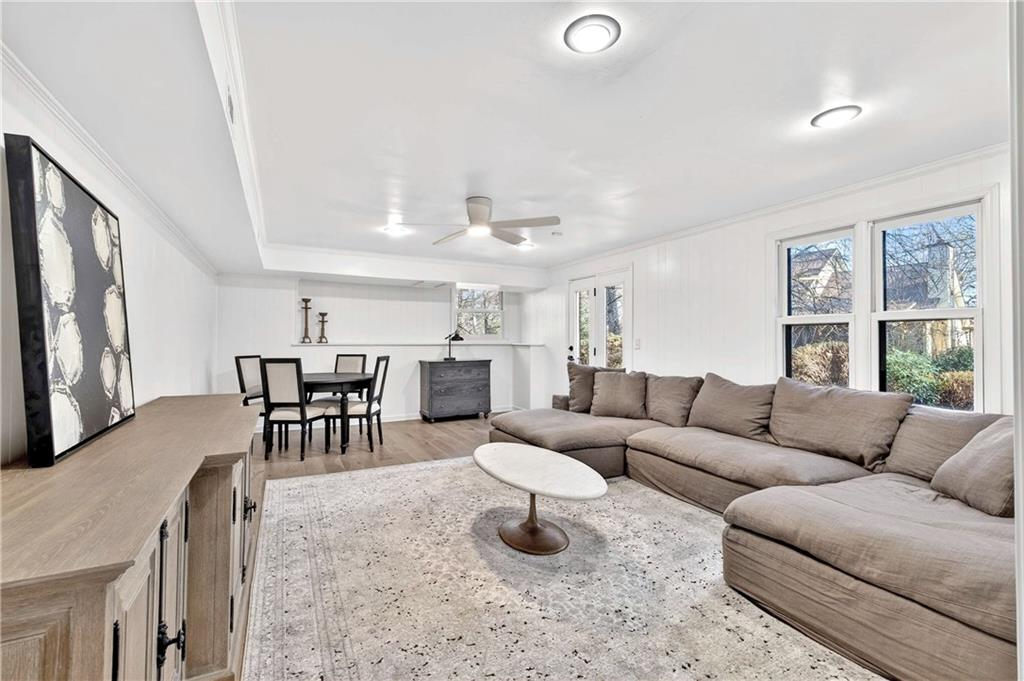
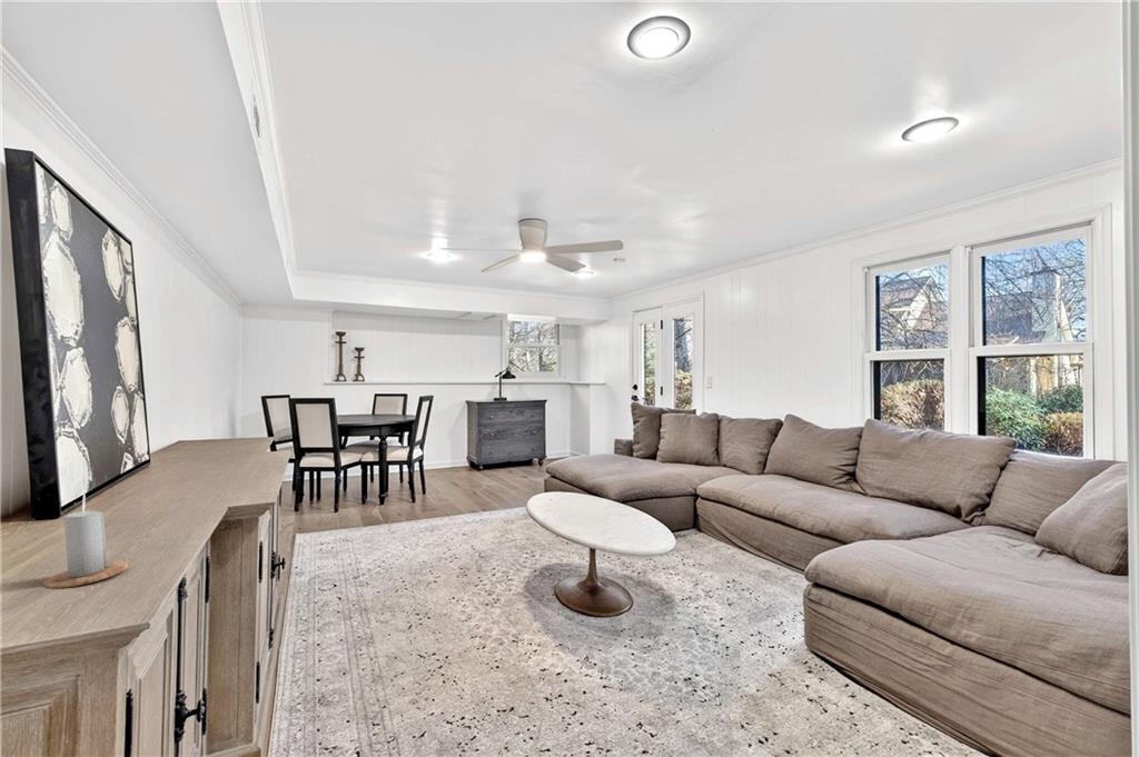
+ candle (83, 530)
